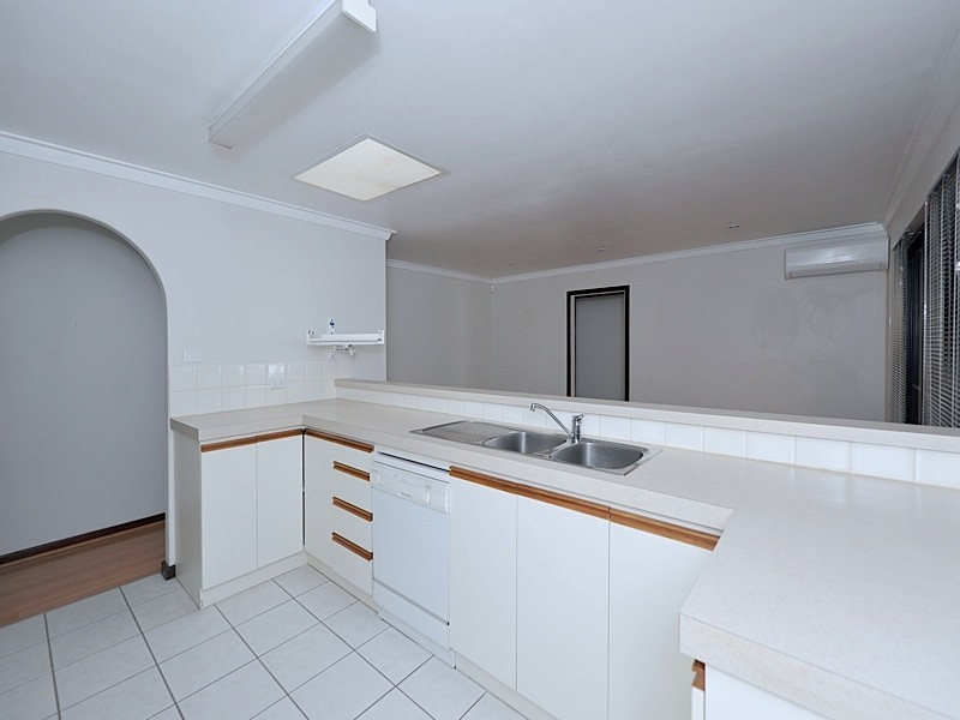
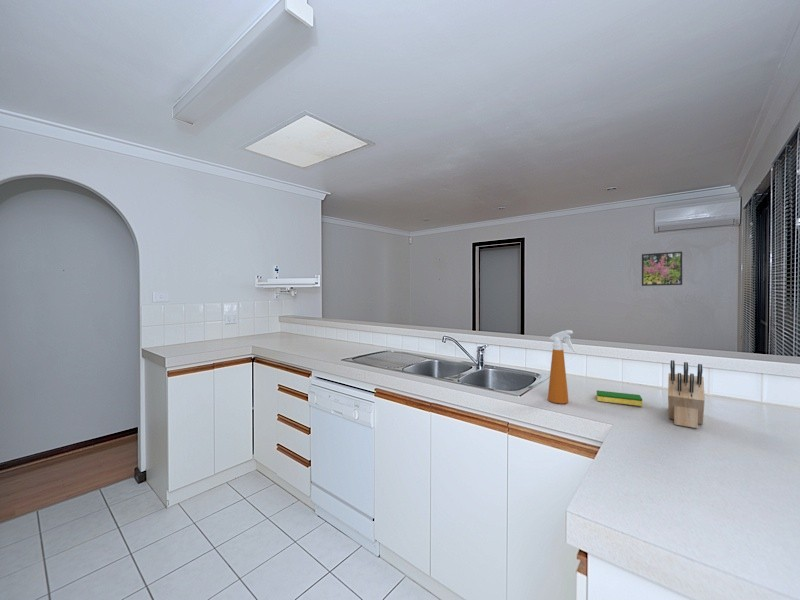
+ knife block (685, 389)
+ spray bottle (562, 365)
+ dish sponge (618, 397)
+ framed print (661, 269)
